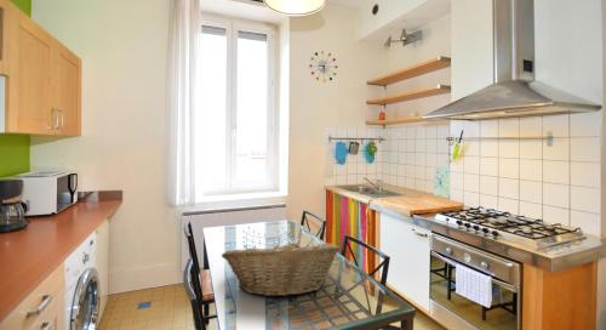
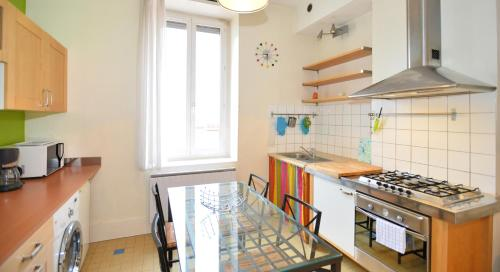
- fruit basket (281, 261)
